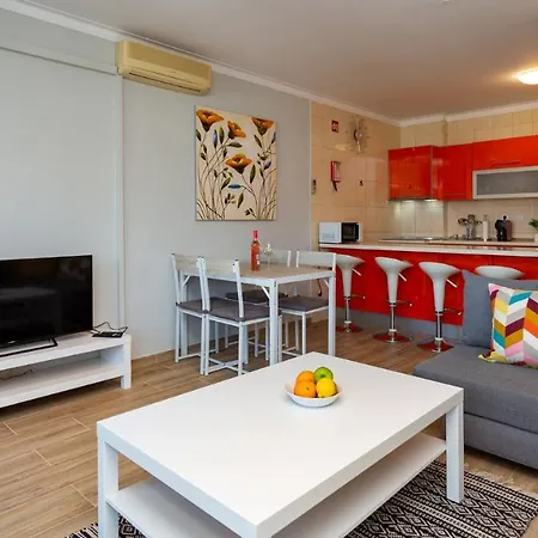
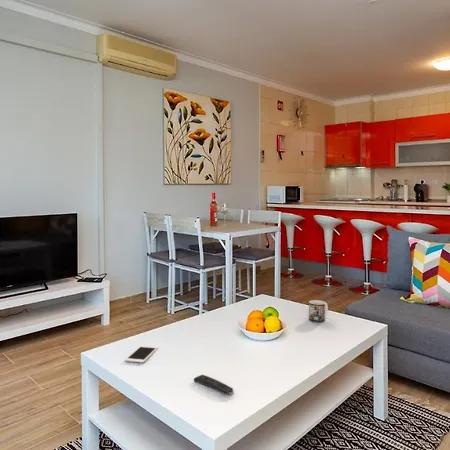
+ remote control (214, 384)
+ cell phone (142, 353)
+ mug (319, 310)
